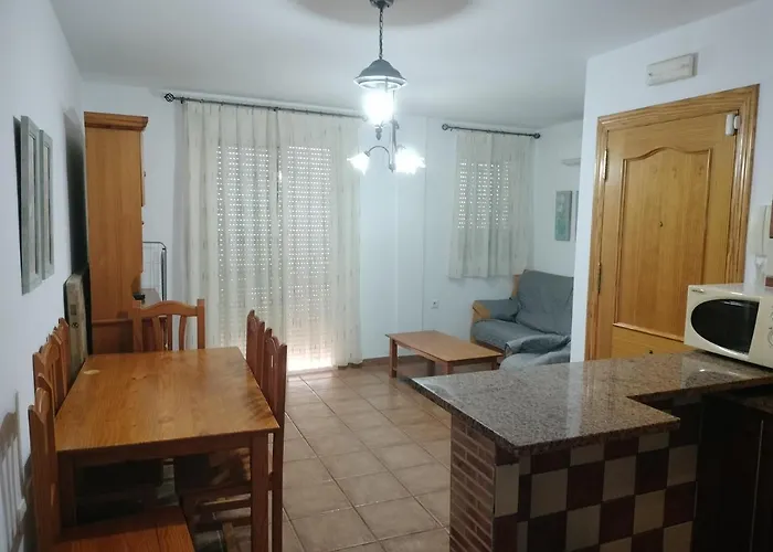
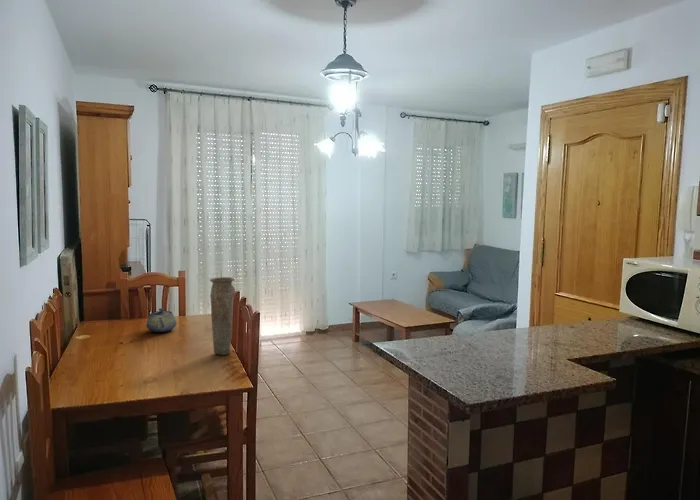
+ vase (222, 316)
+ teapot (161, 319)
